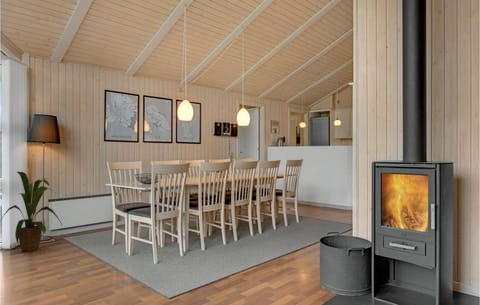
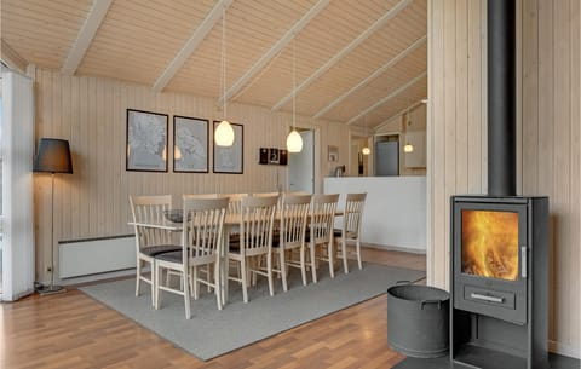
- house plant (35, 209)
